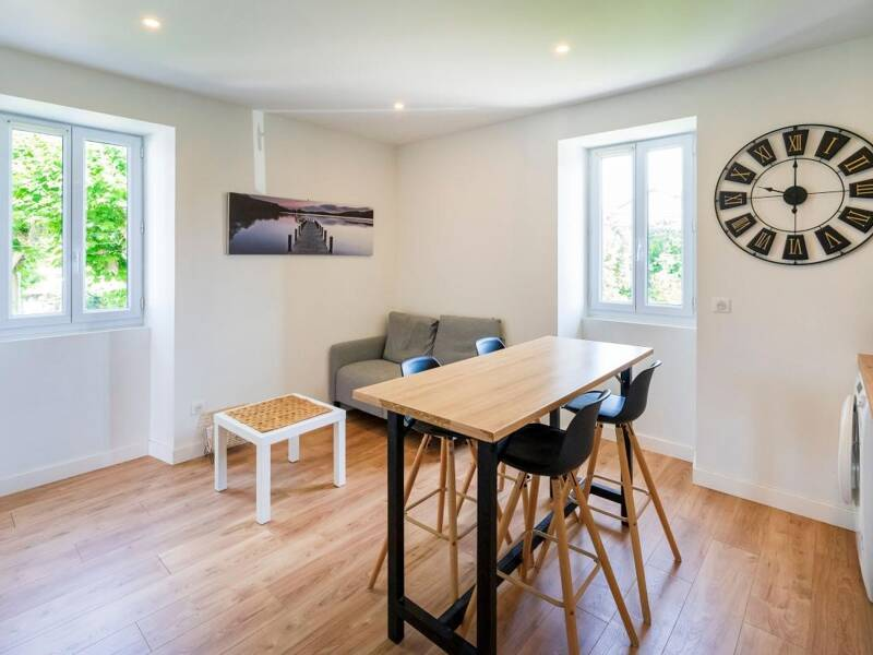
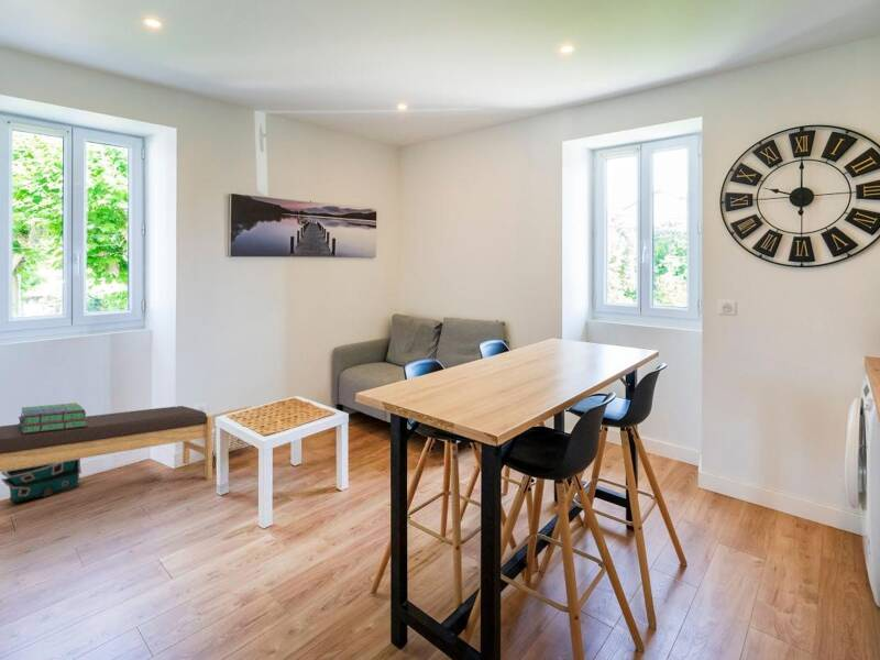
+ toy house (42, 470)
+ stack of books (53, 416)
+ bench (95, 455)
